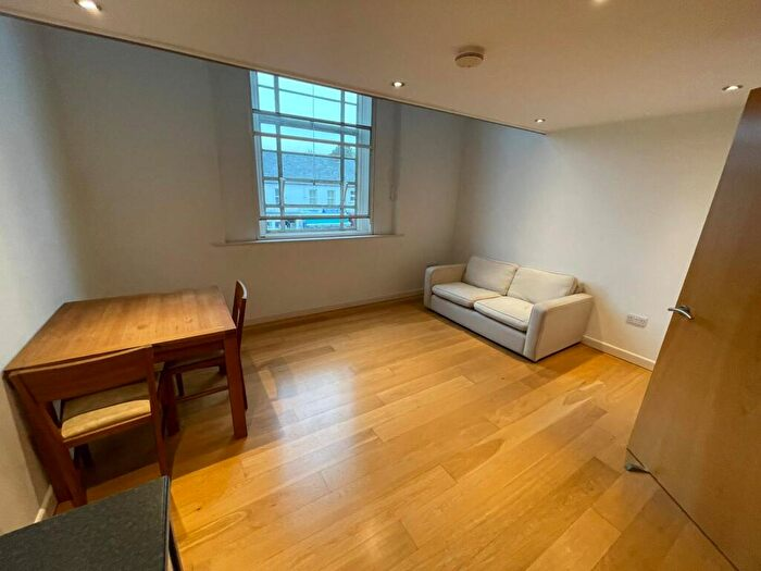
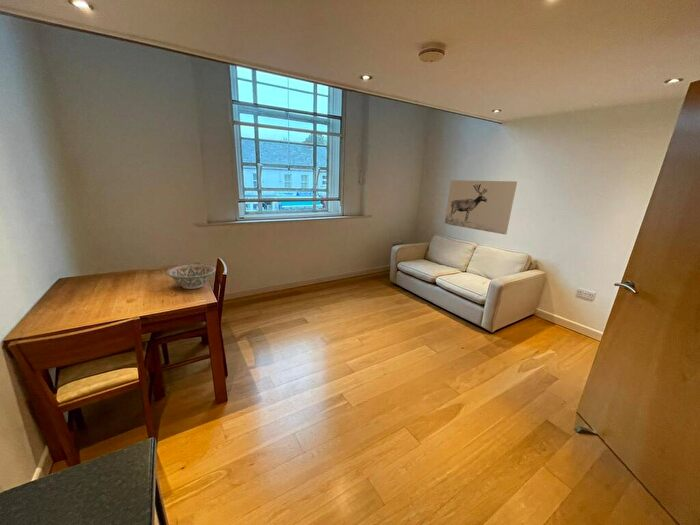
+ decorative bowl (192, 278)
+ wall art (476, 205)
